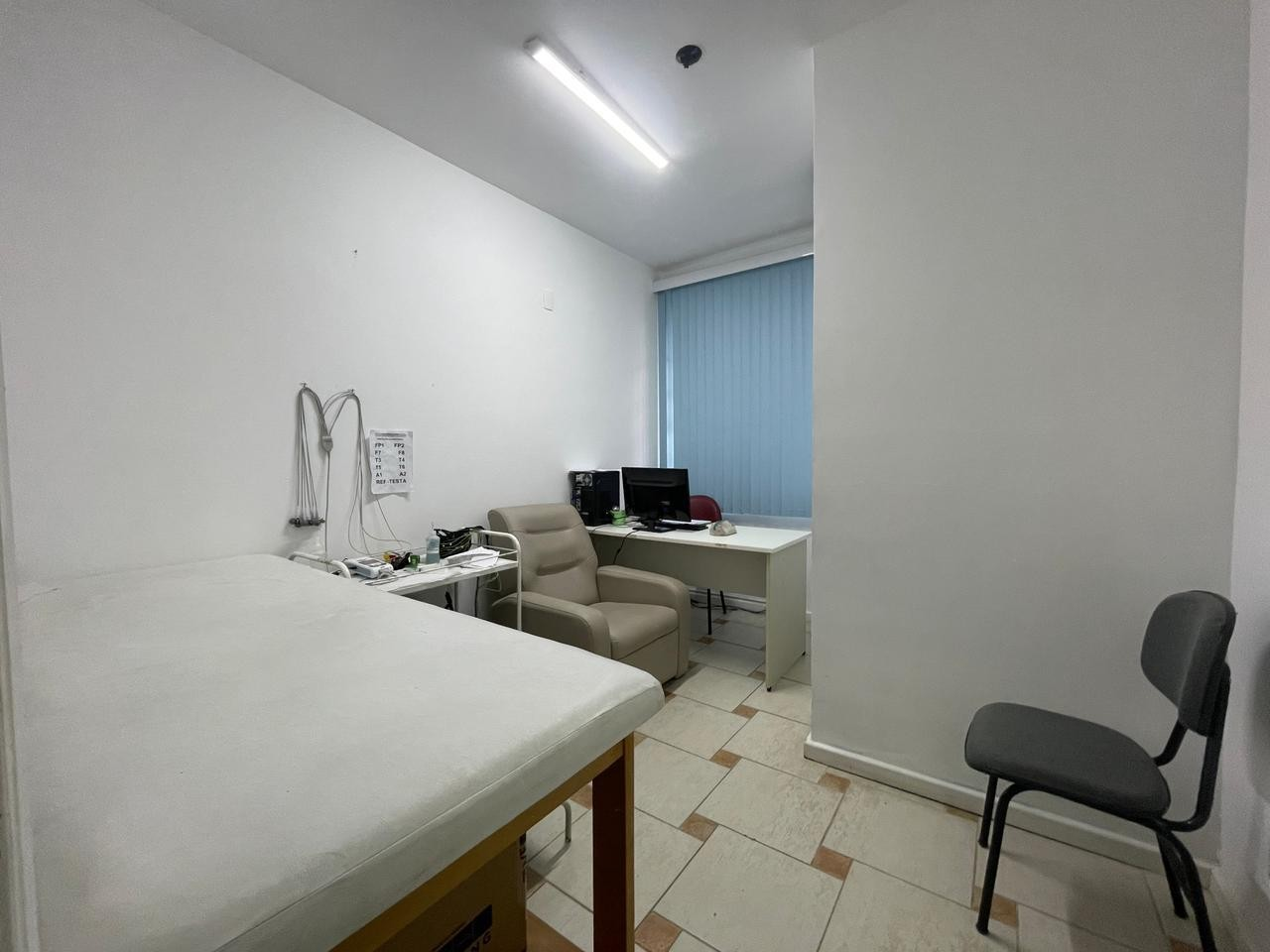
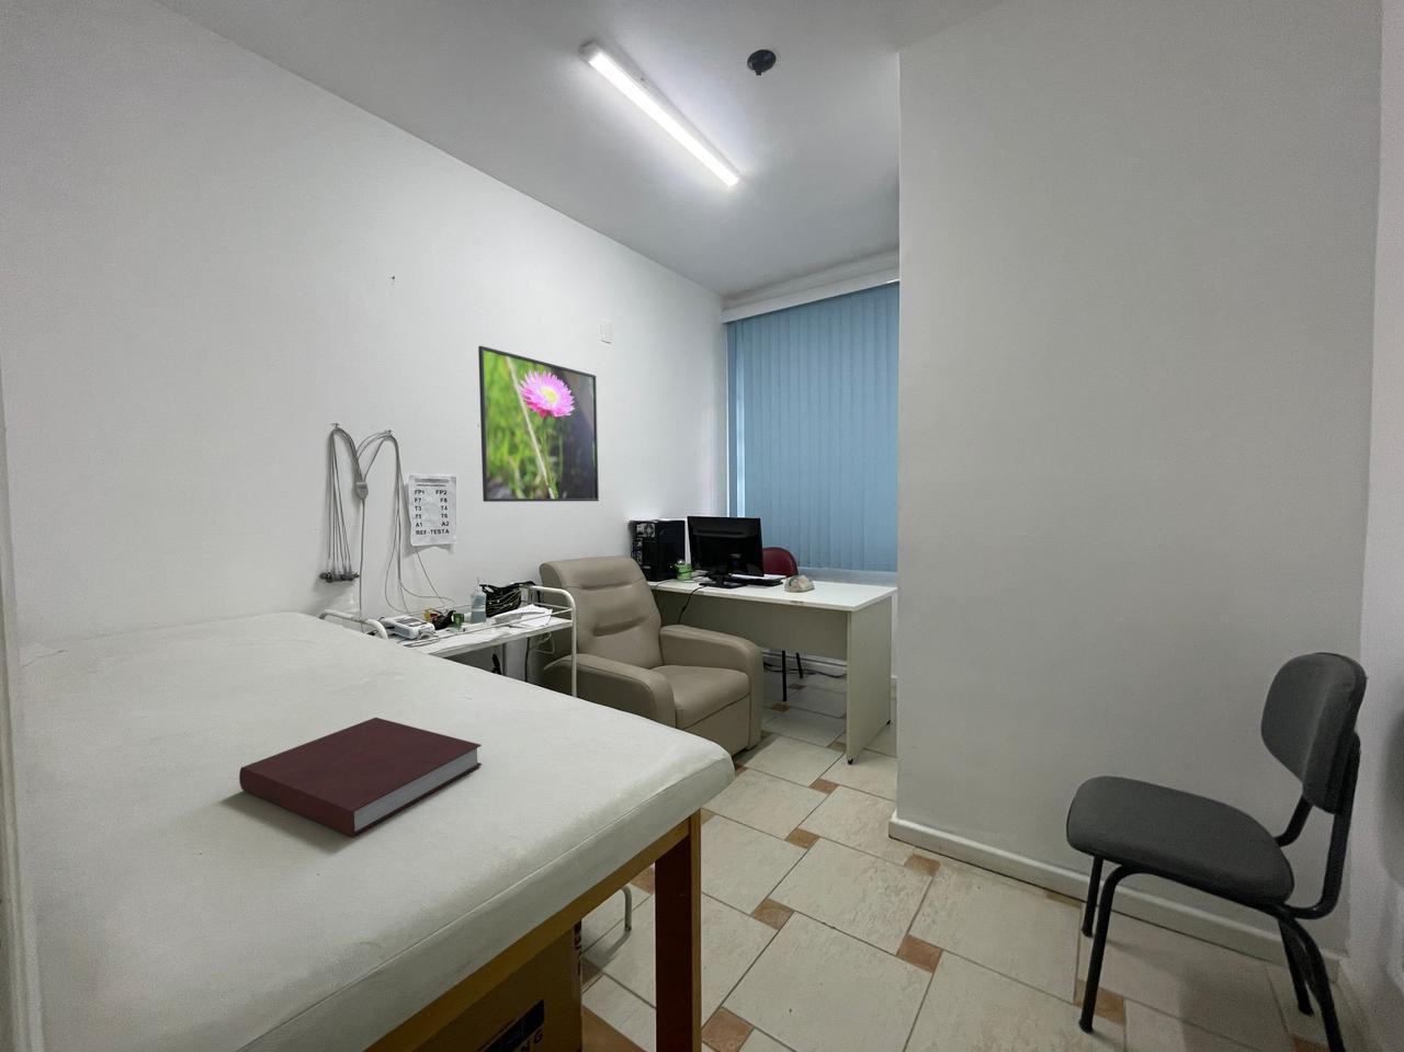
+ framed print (545, 432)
+ notebook (365, 766)
